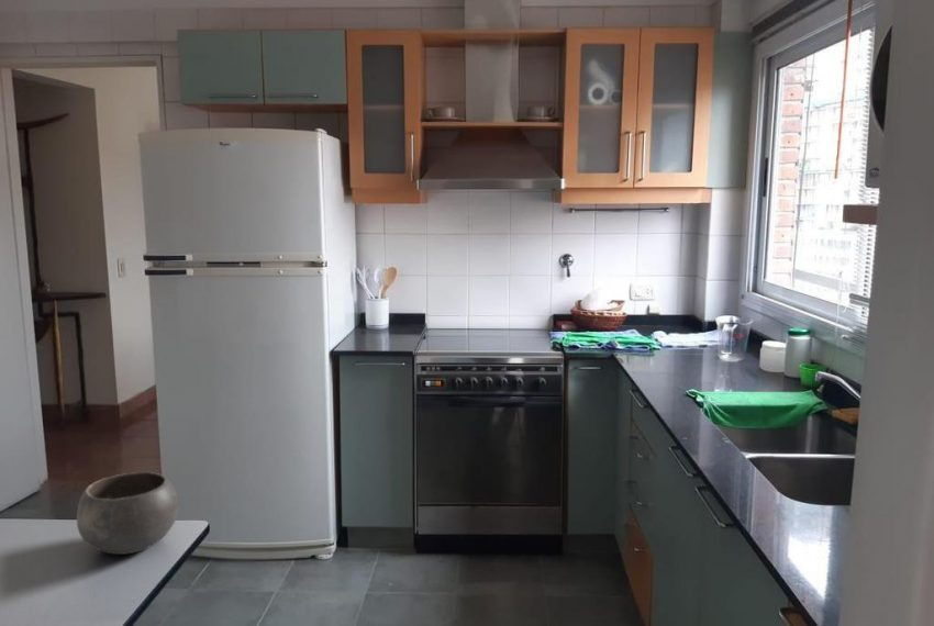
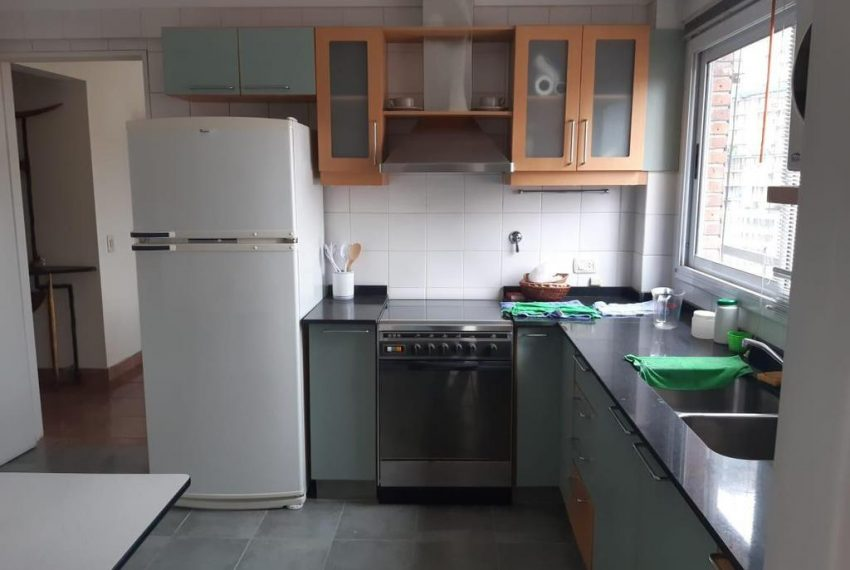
- bowl (129, 514)
